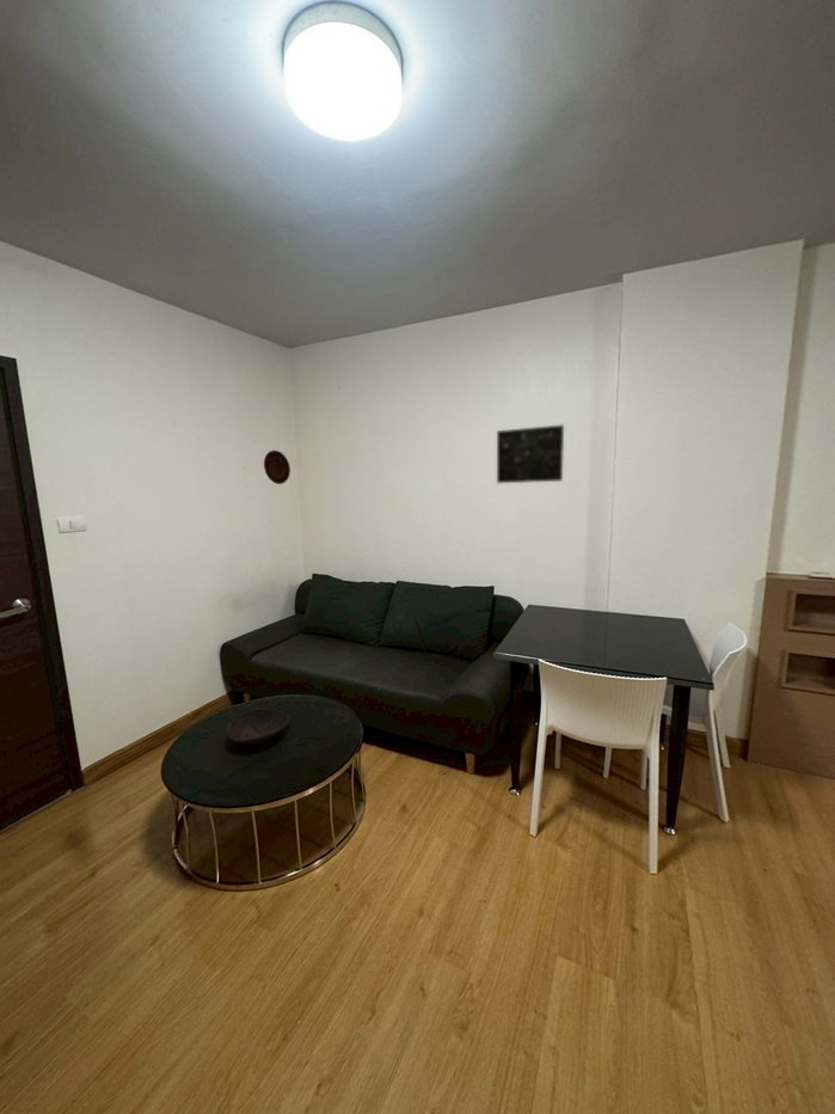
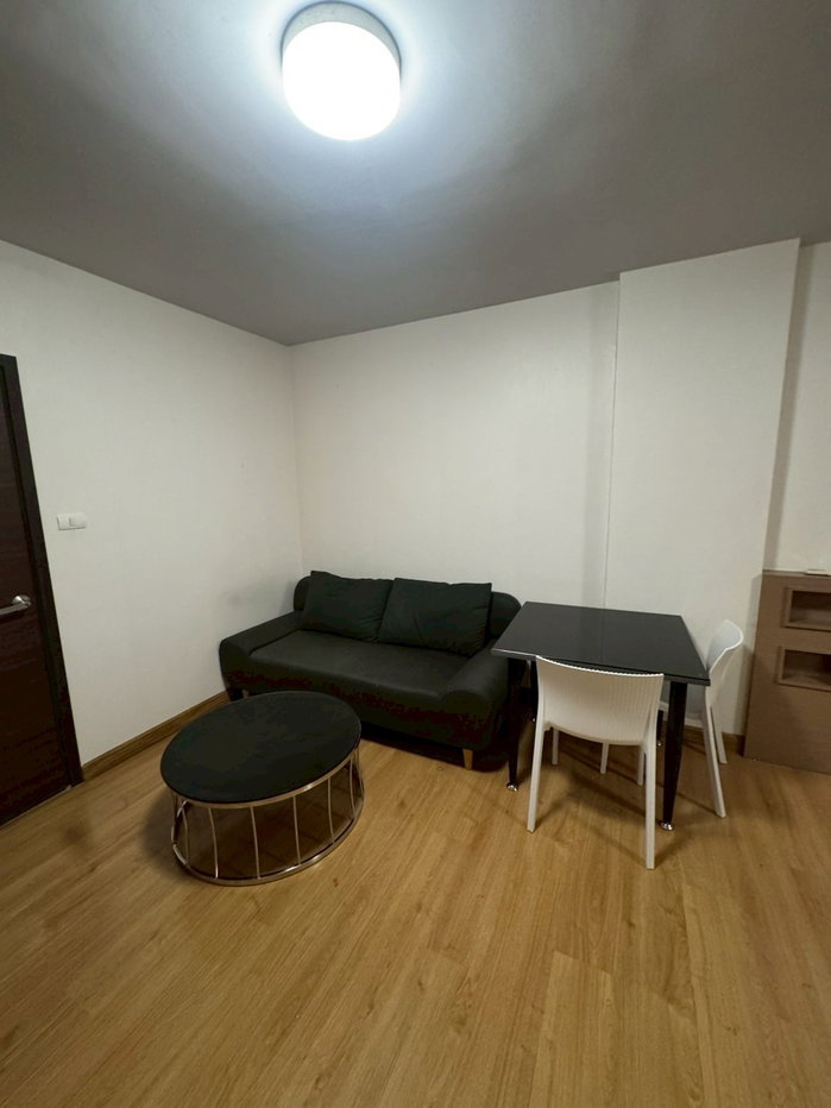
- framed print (528, 455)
- decorative bowl (258, 729)
- decorative plate (276, 467)
